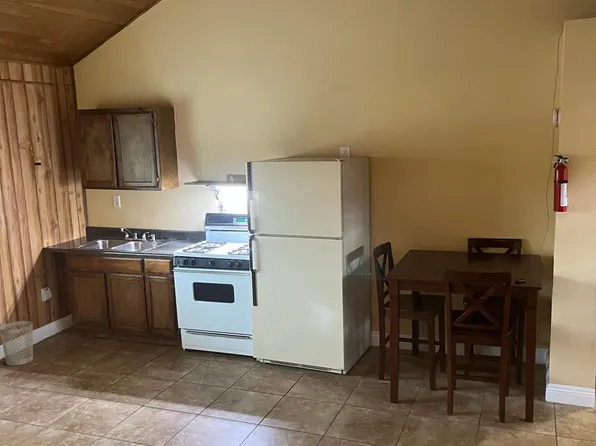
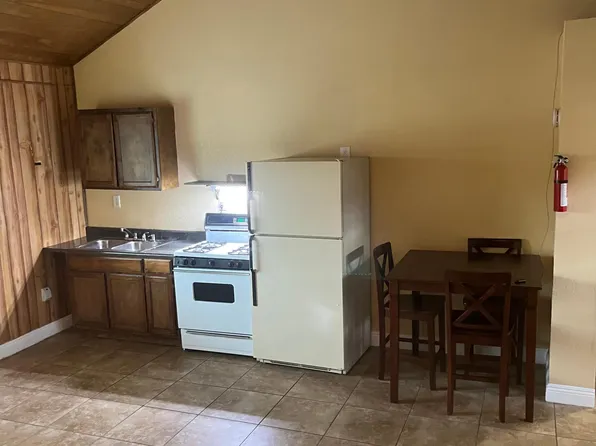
- wastebasket (17, 343)
